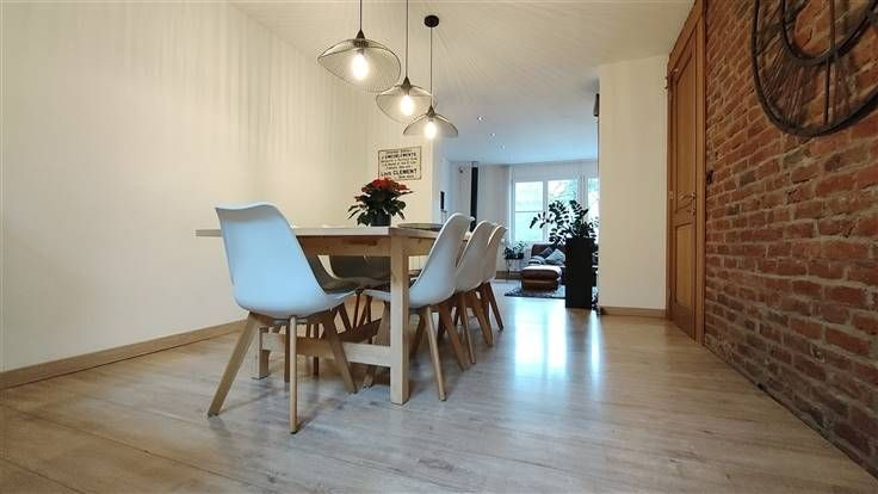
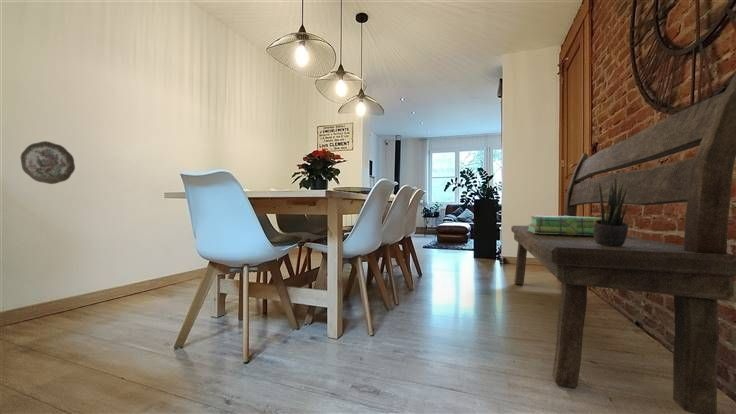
+ stack of books (565, 224)
+ potted plant (611, 211)
+ decorative plate (48, 162)
+ bench (575, 216)
